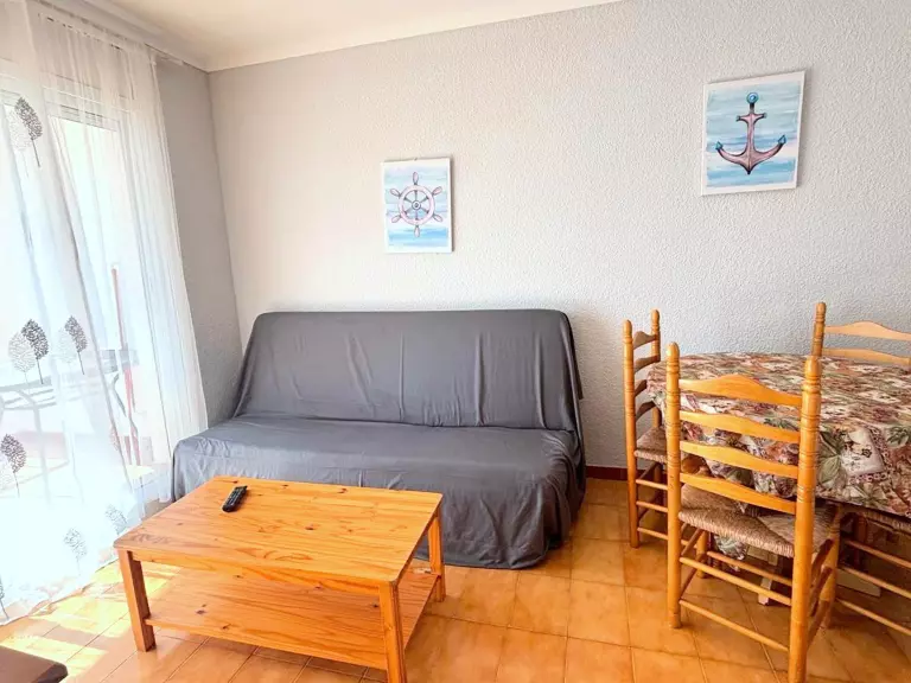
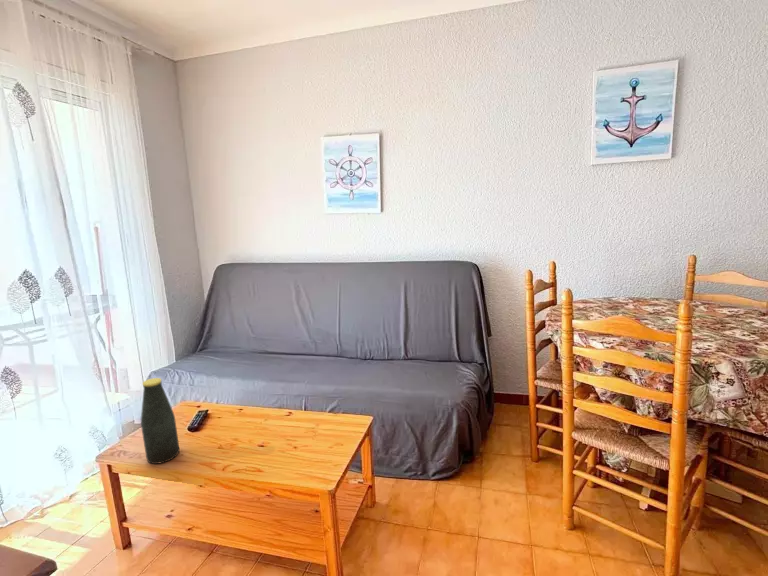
+ bottle (157, 419)
